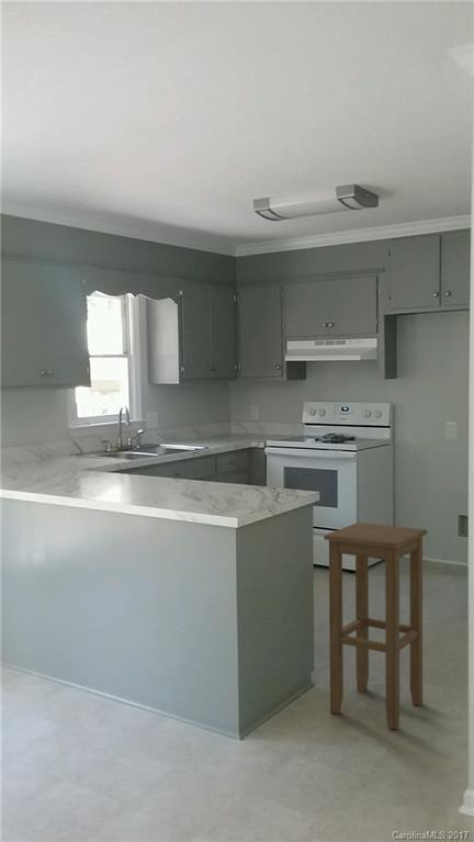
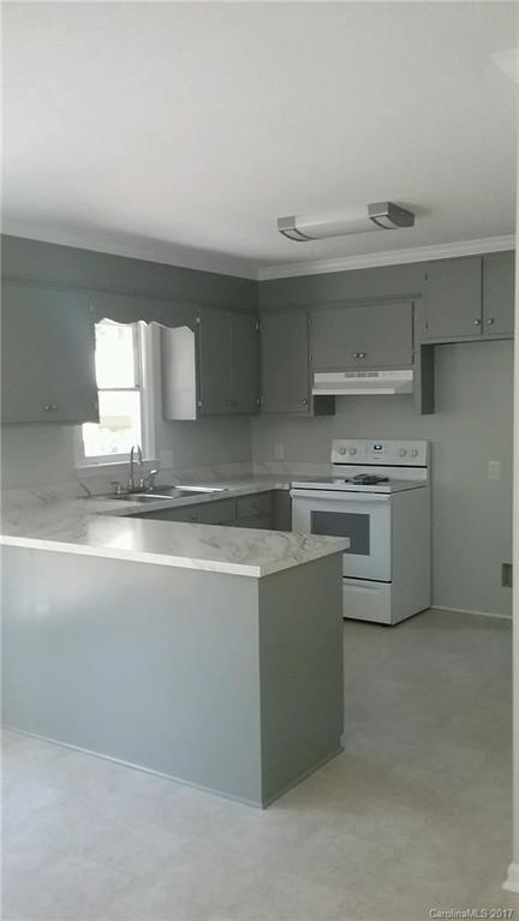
- stool (376, 620)
